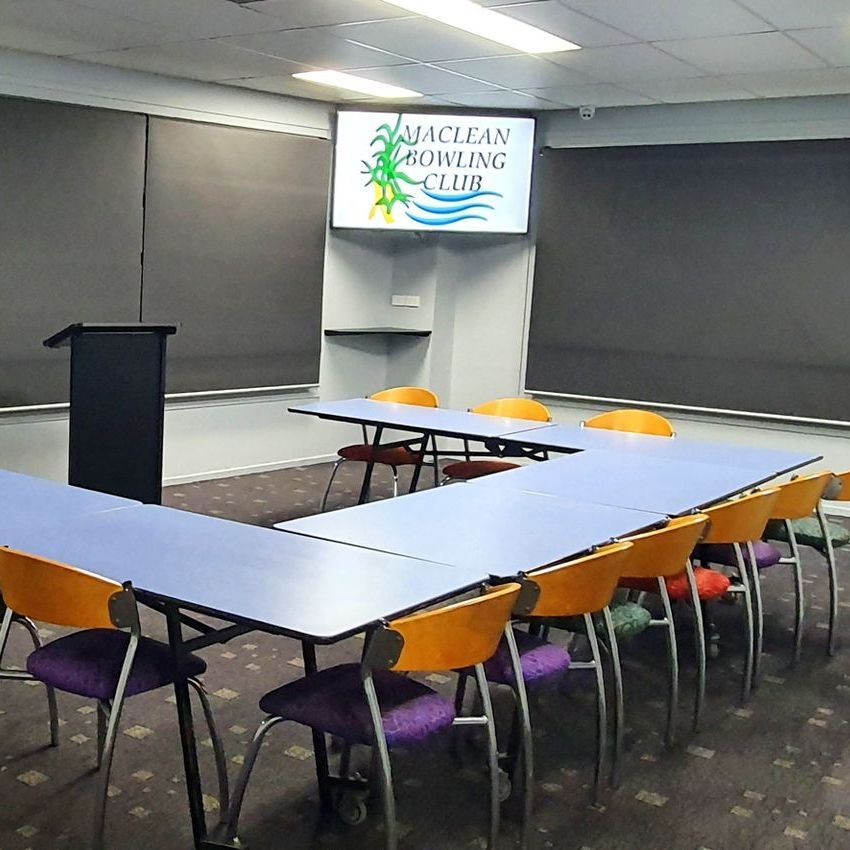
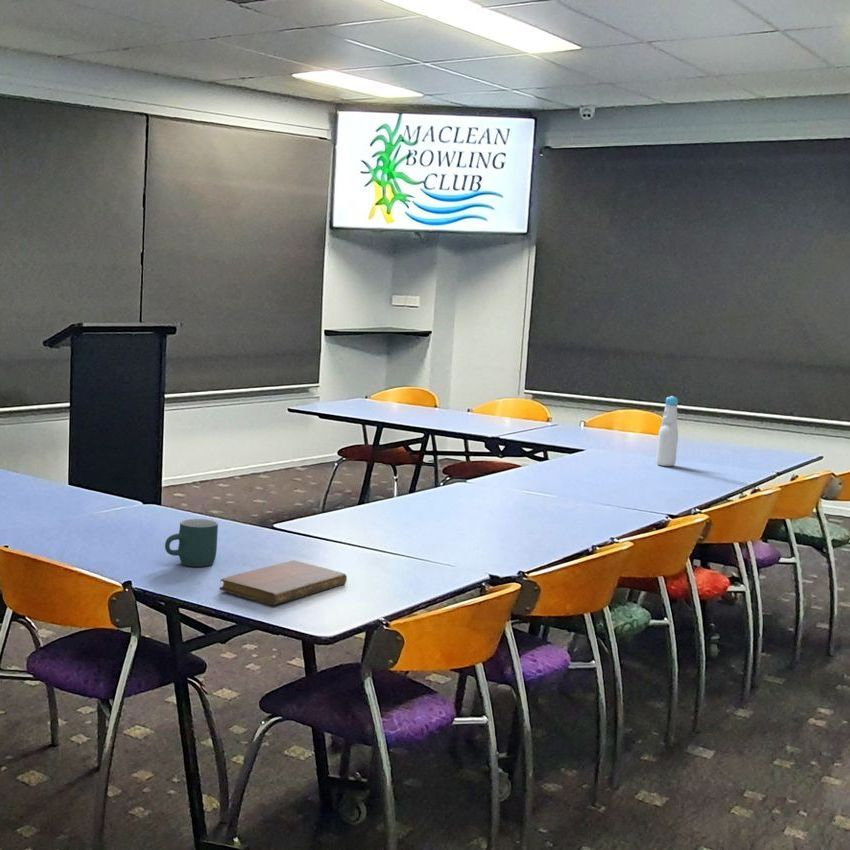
+ bottle (668, 430)
+ notebook (284, 581)
+ mug (193, 544)
